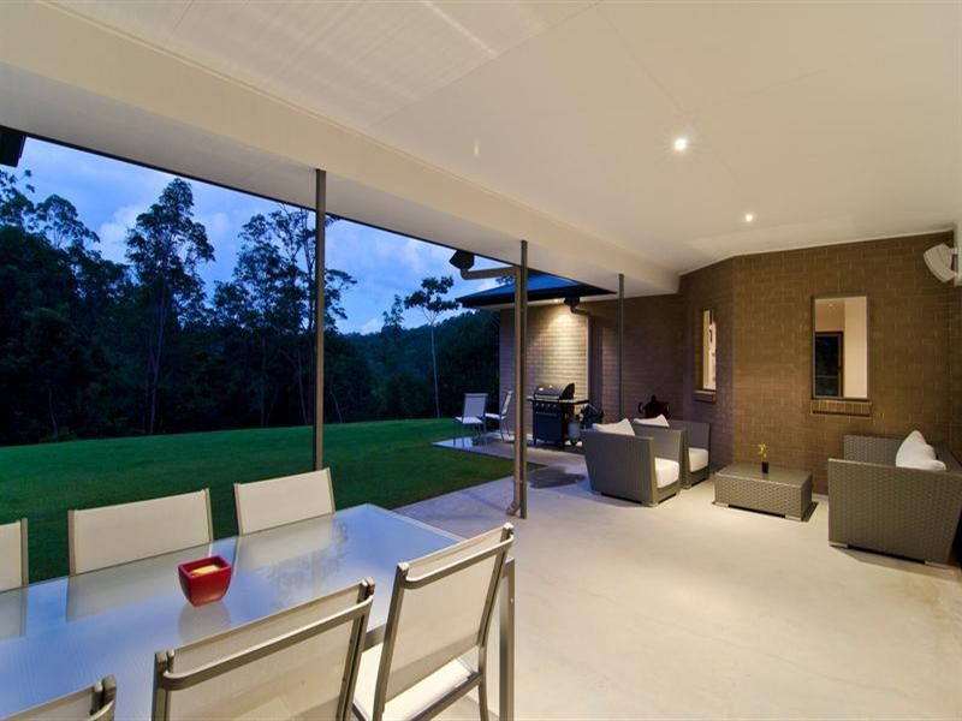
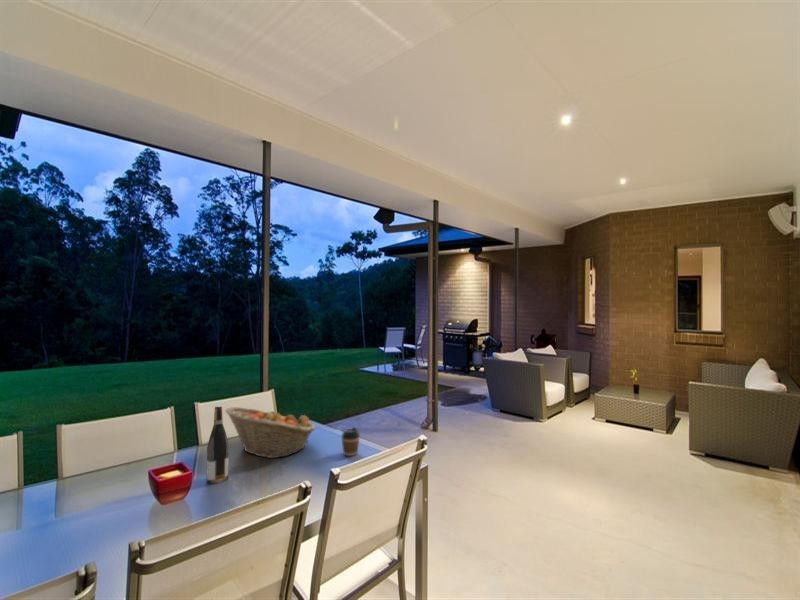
+ coffee cup (350, 441)
+ fruit basket (270, 426)
+ wine bottle (218, 443)
